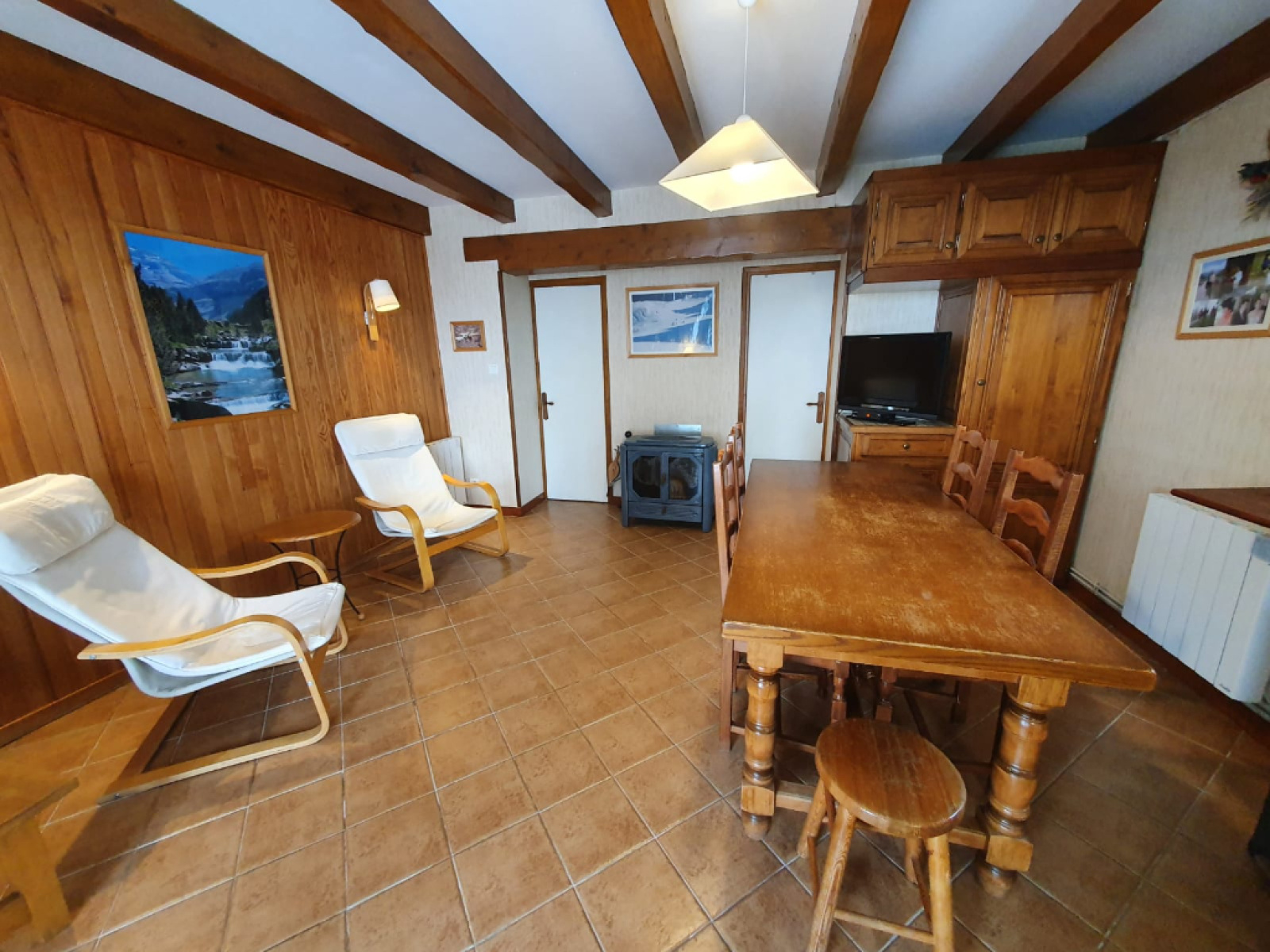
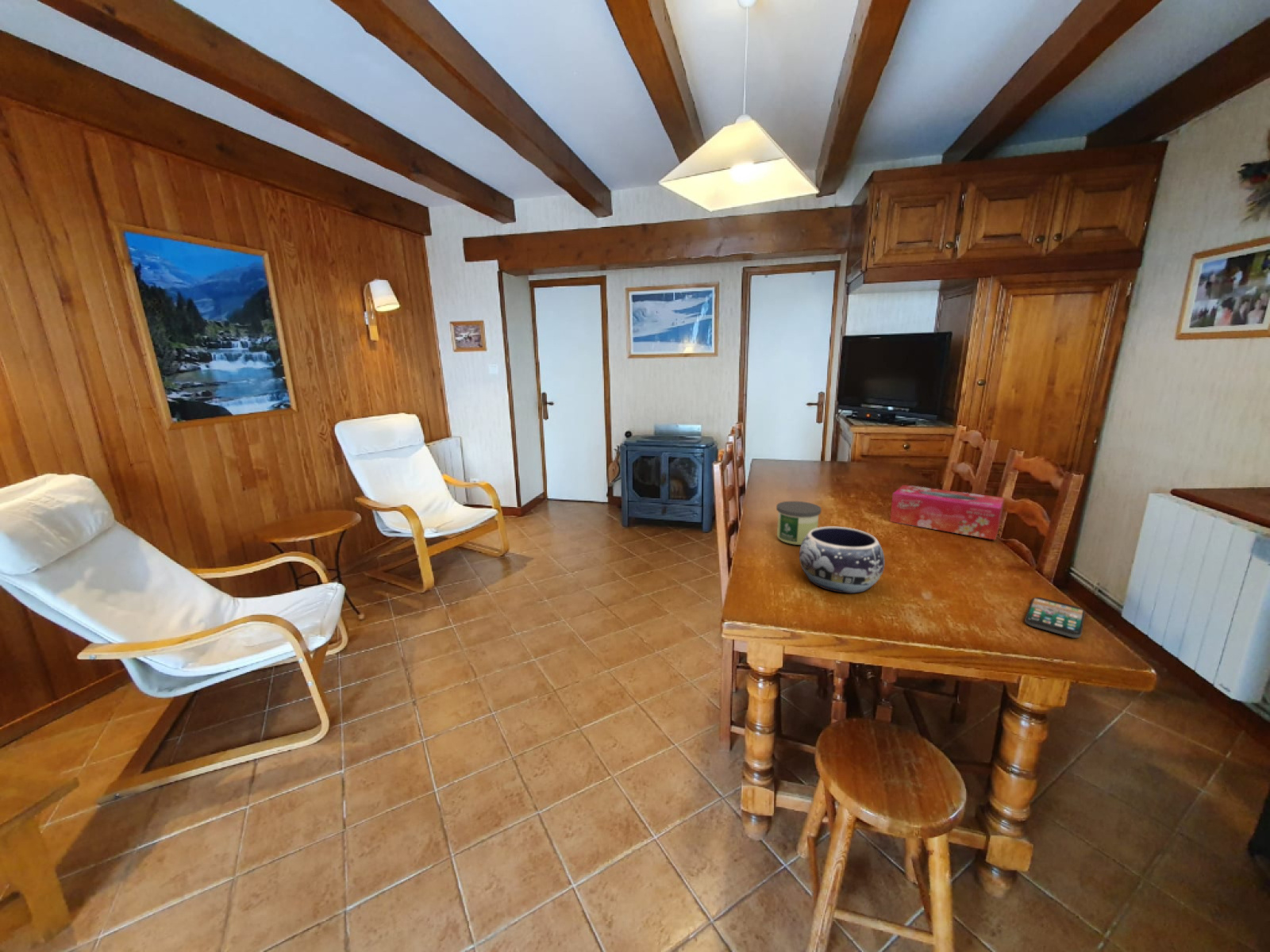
+ smartphone (1055, 616)
+ decorative bowl (840, 558)
+ candle (797, 523)
+ tissue box (945, 509)
